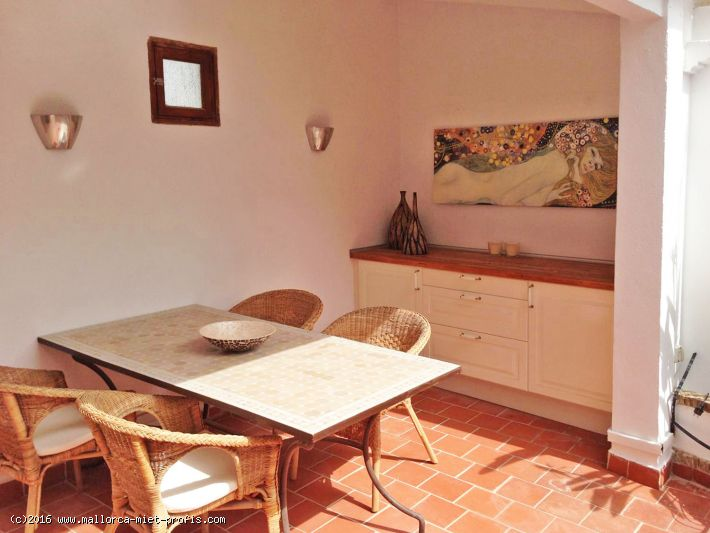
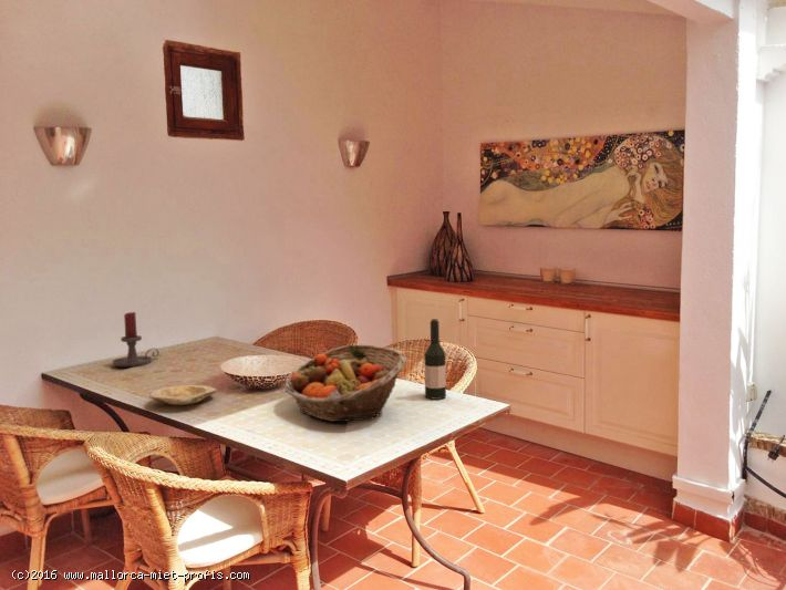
+ fruit basket (344, 381)
+ candle holder (136, 337)
+ wine bottle (435, 358)
+ plate (183, 395)
